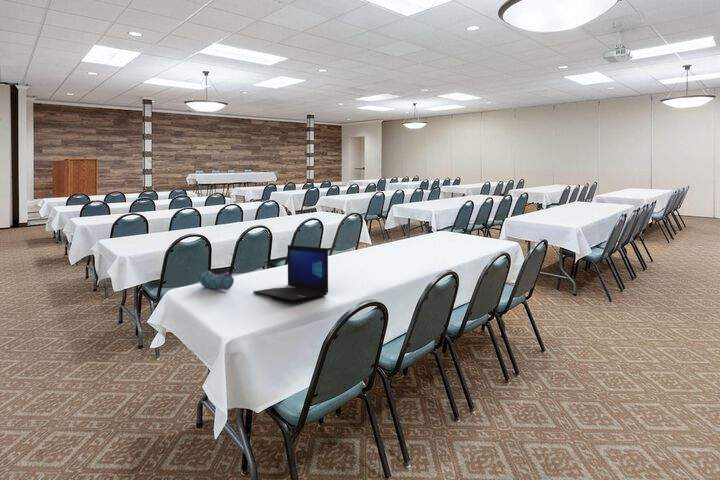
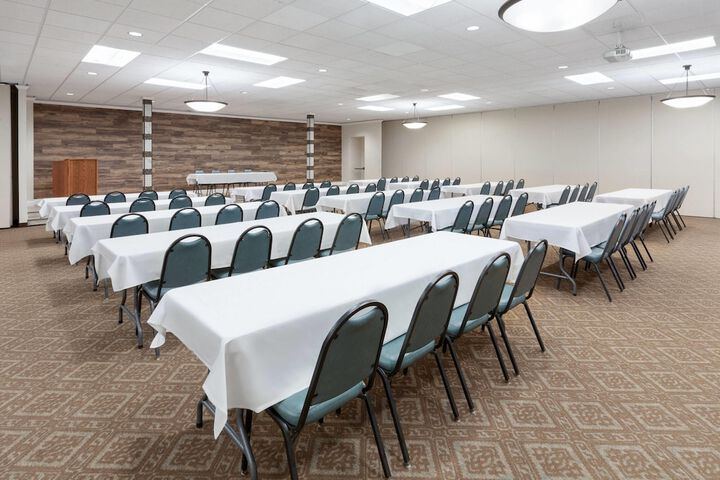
- pencil case (216, 280)
- laptop (290, 271)
